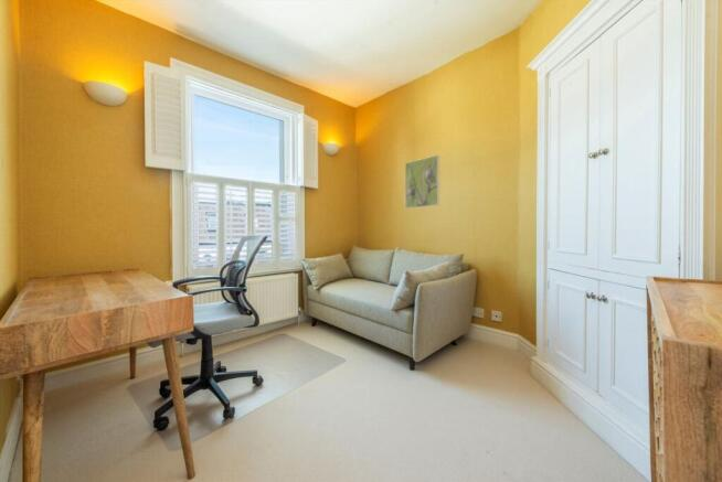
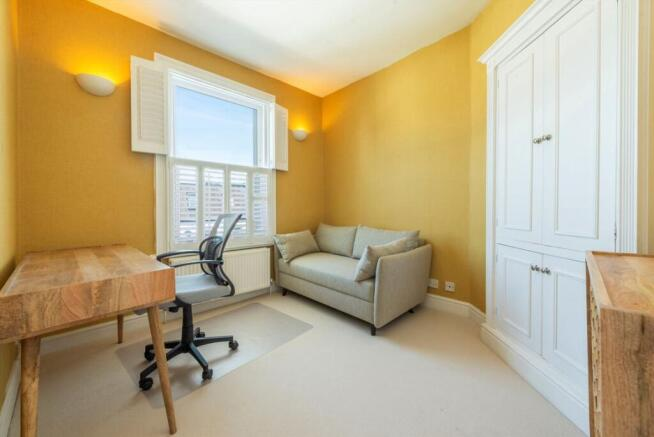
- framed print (421, 183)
